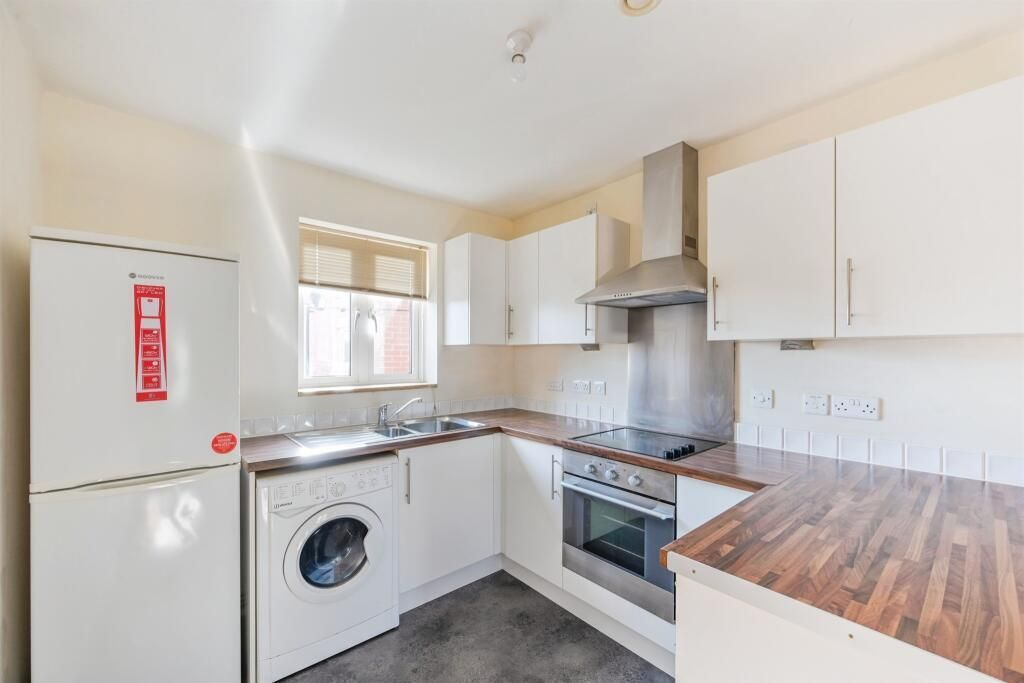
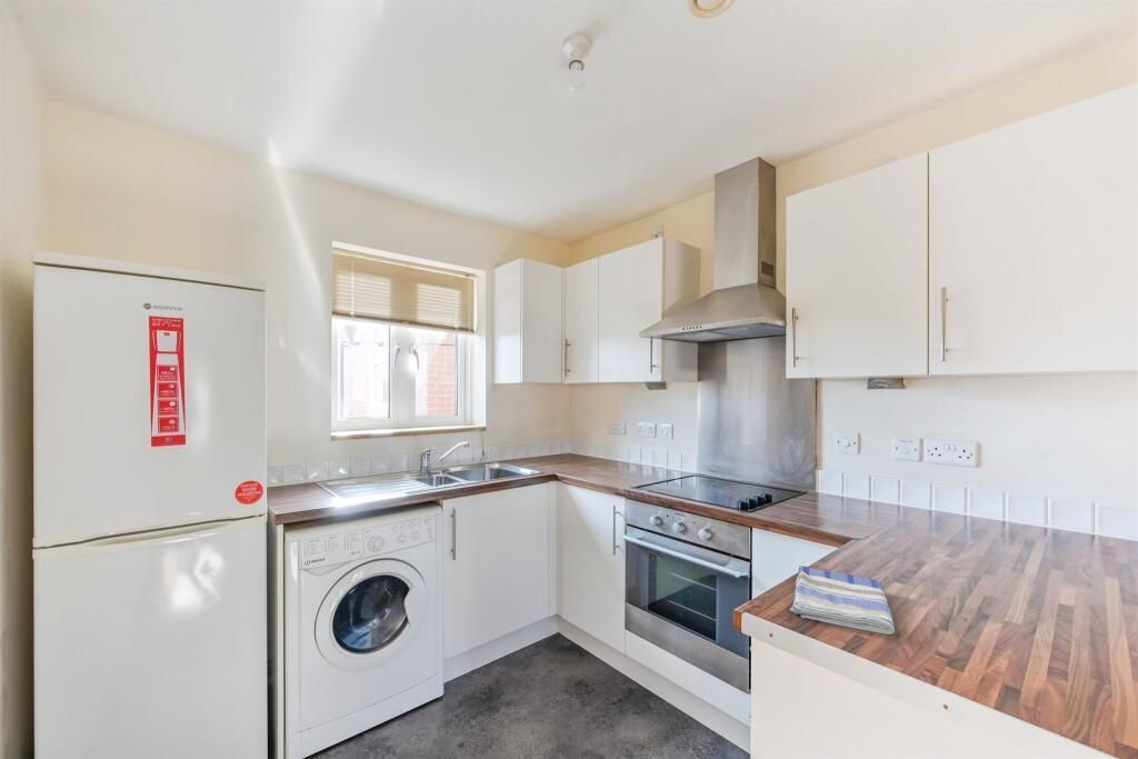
+ dish towel (839, 595)
